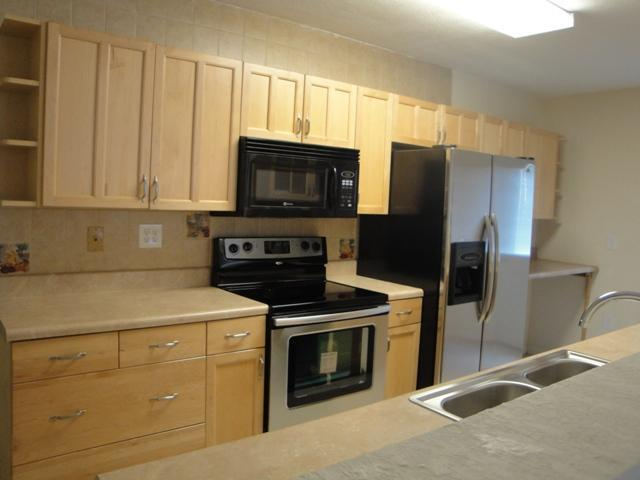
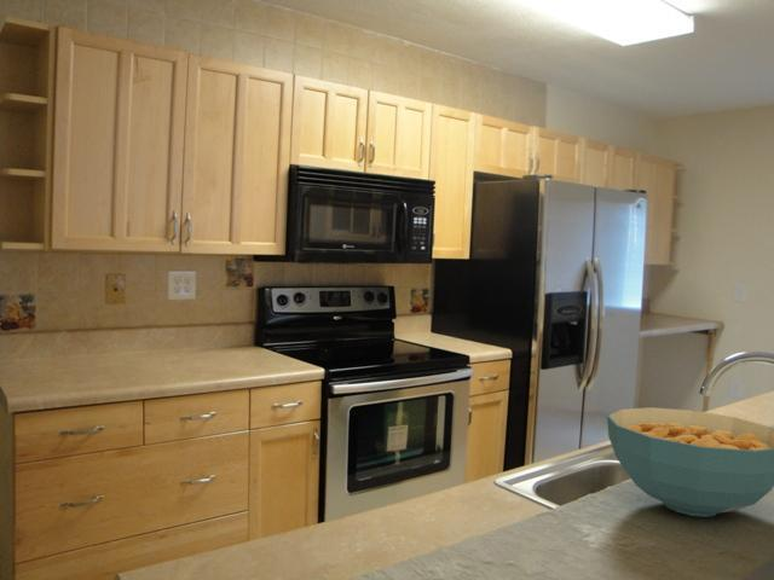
+ cereal bowl (693, 466)
